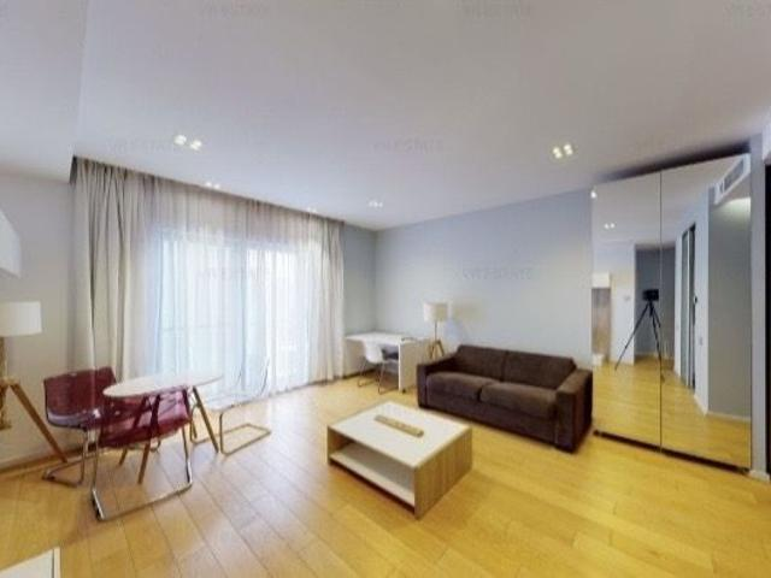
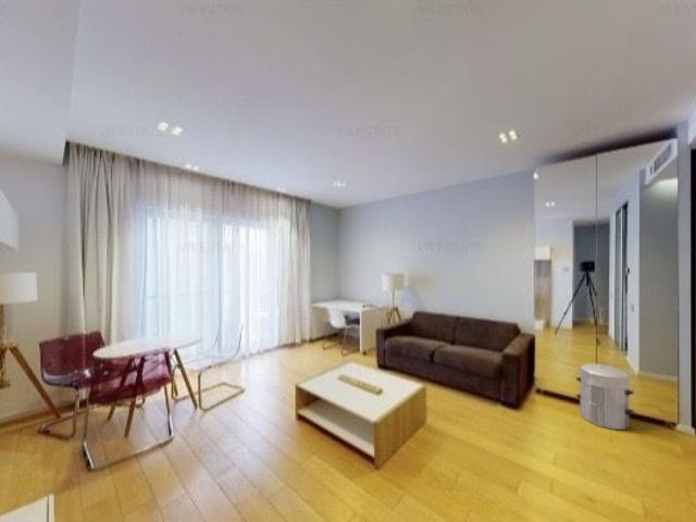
+ waste bin (604, 391)
